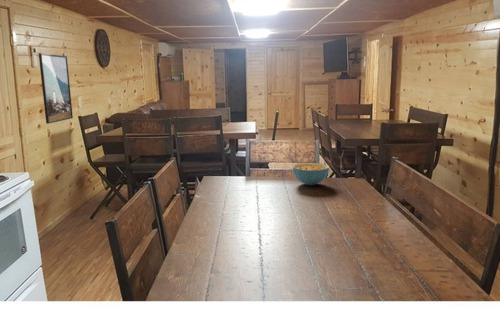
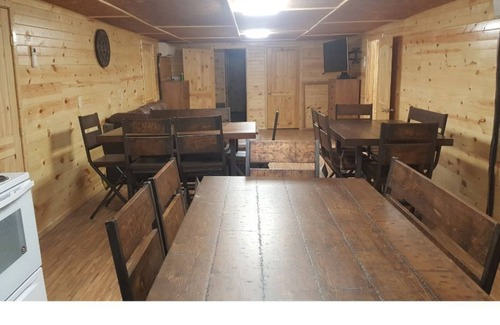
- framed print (57, 88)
- cereal bowl (310, 175)
